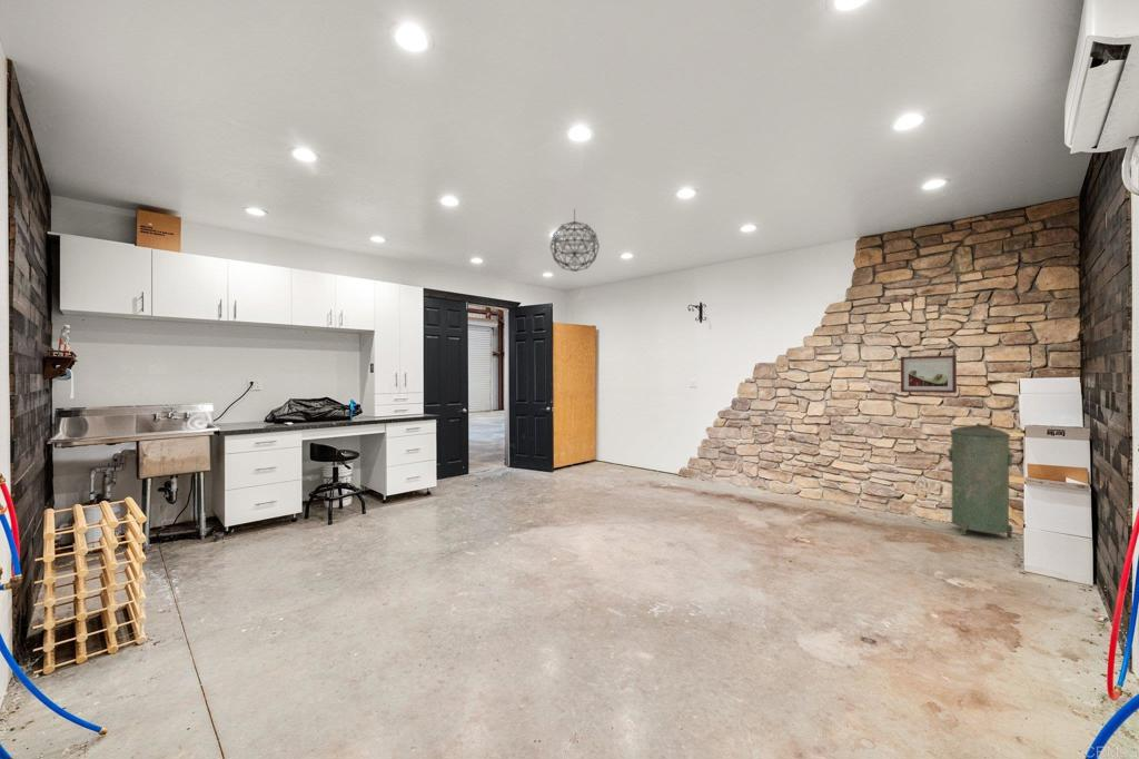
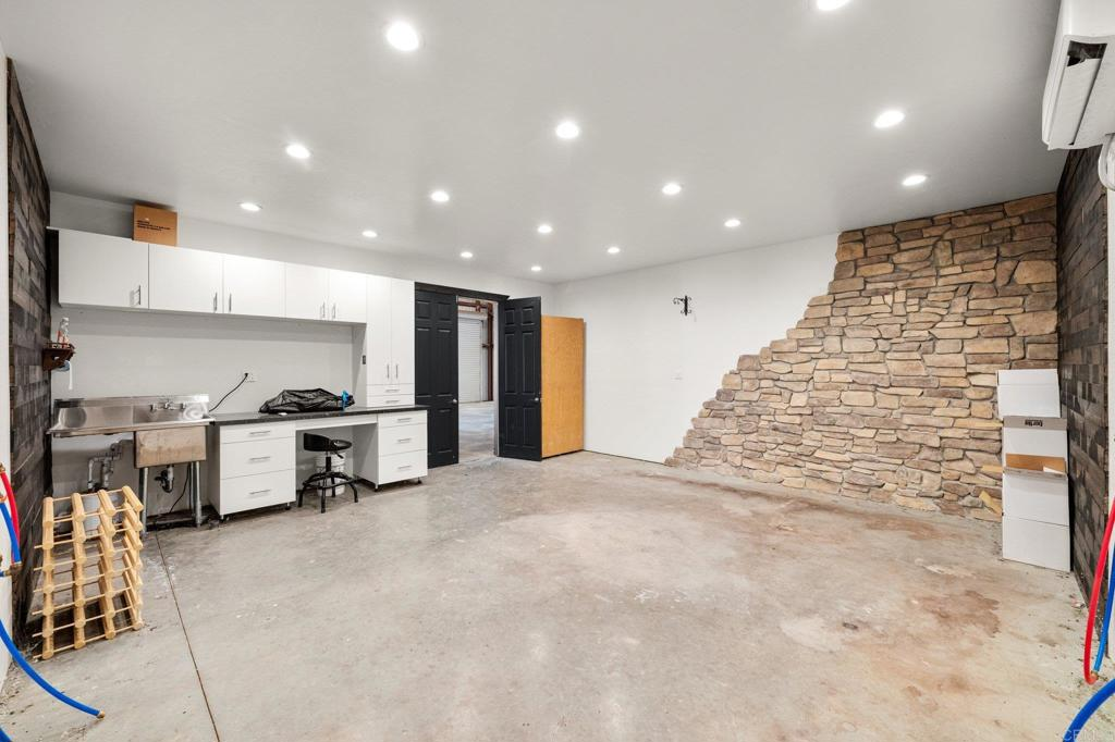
- trash can (979, 477)
- pendant light (574, 239)
- wall art (928, 374)
